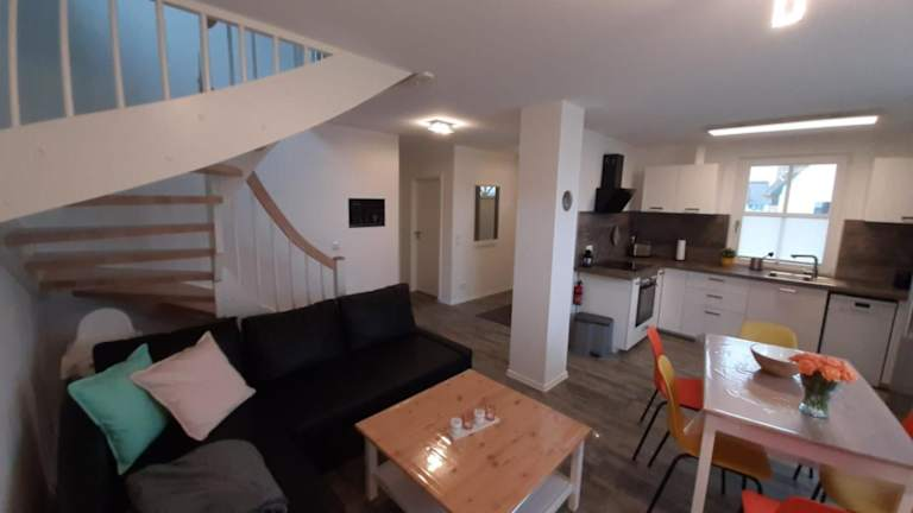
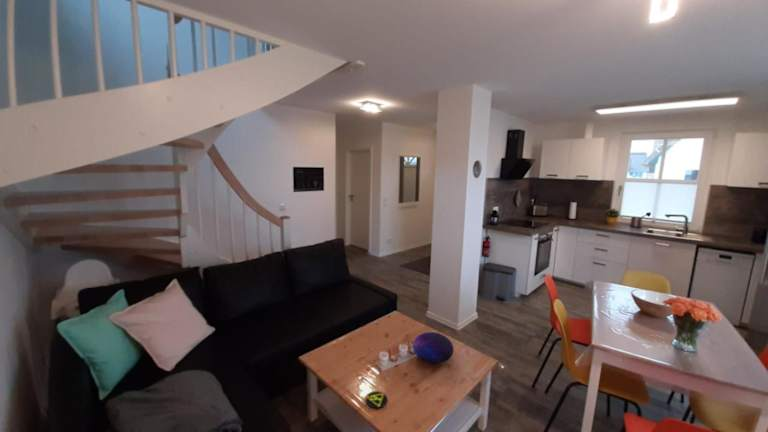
+ coaster (376, 399)
+ decorative orb (433, 347)
